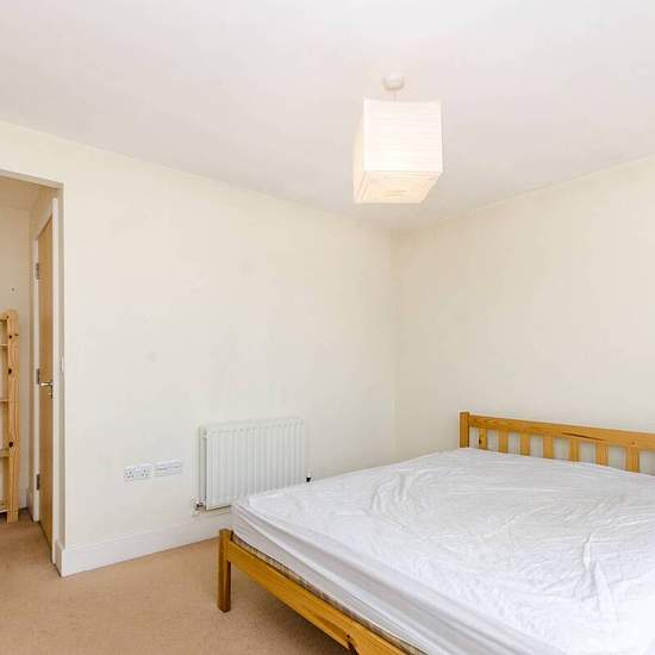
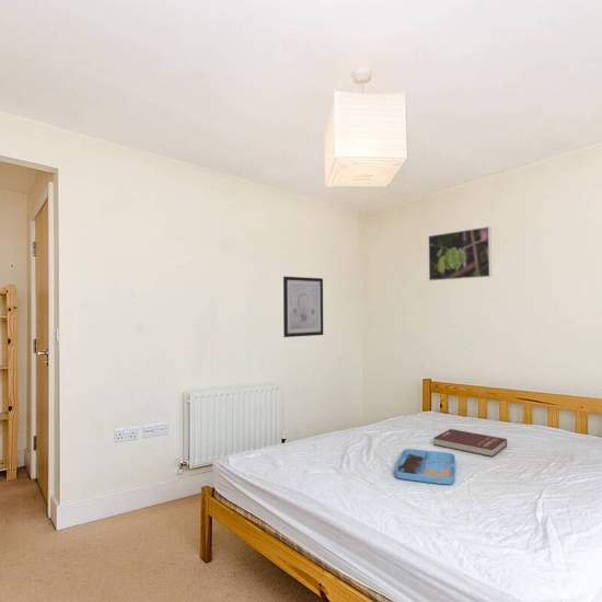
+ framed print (458, 255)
+ book (470, 441)
+ wall art (303, 306)
+ tray (426, 464)
